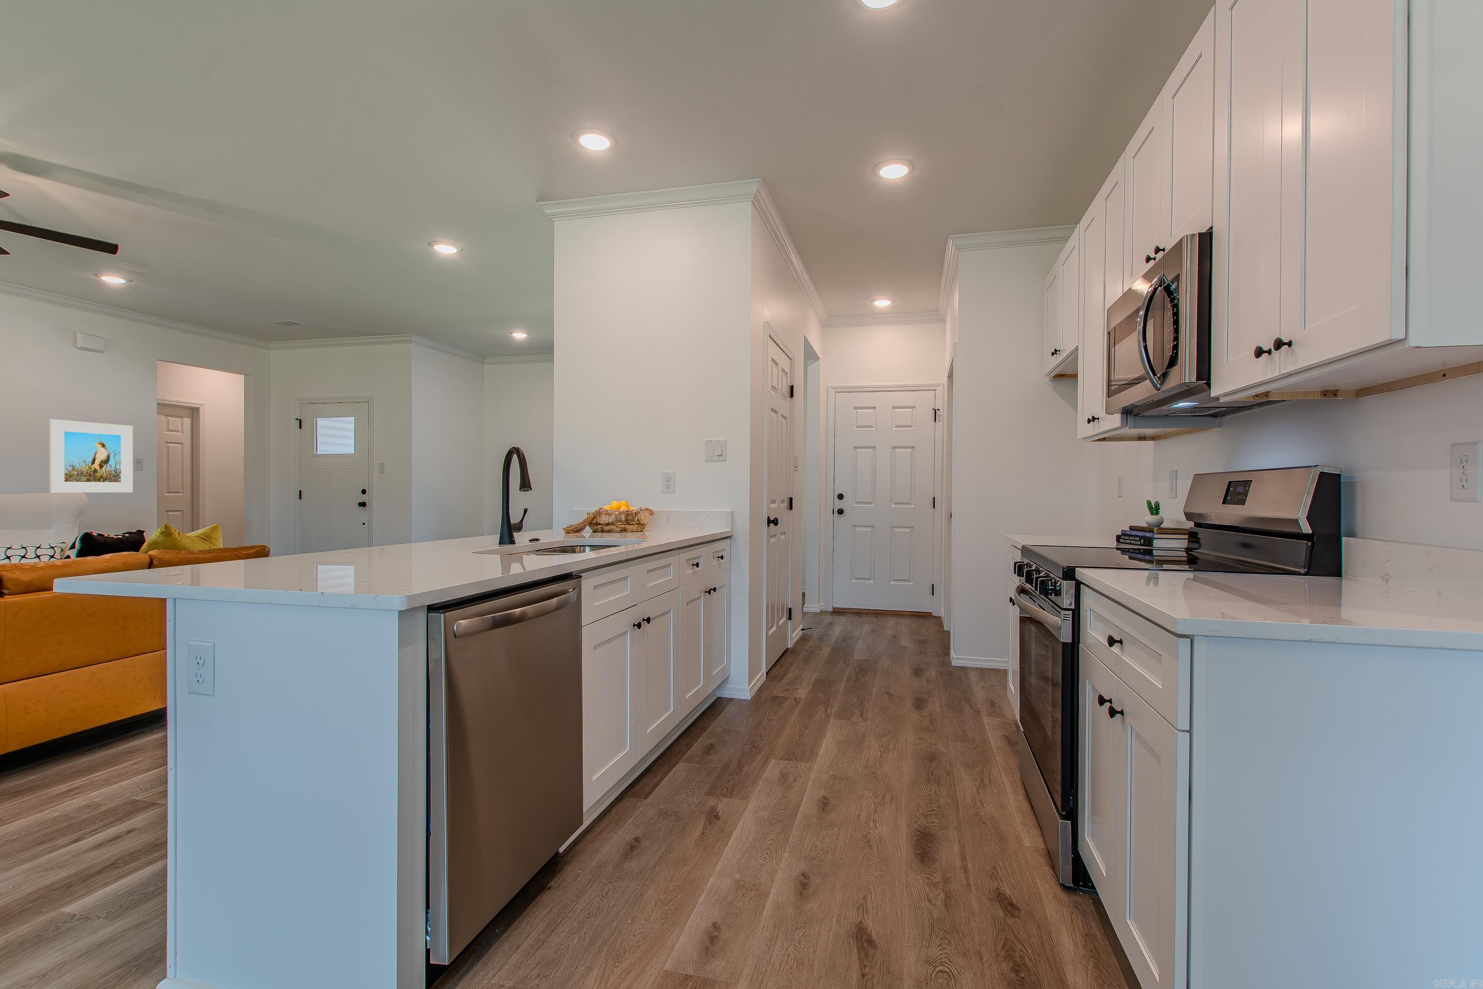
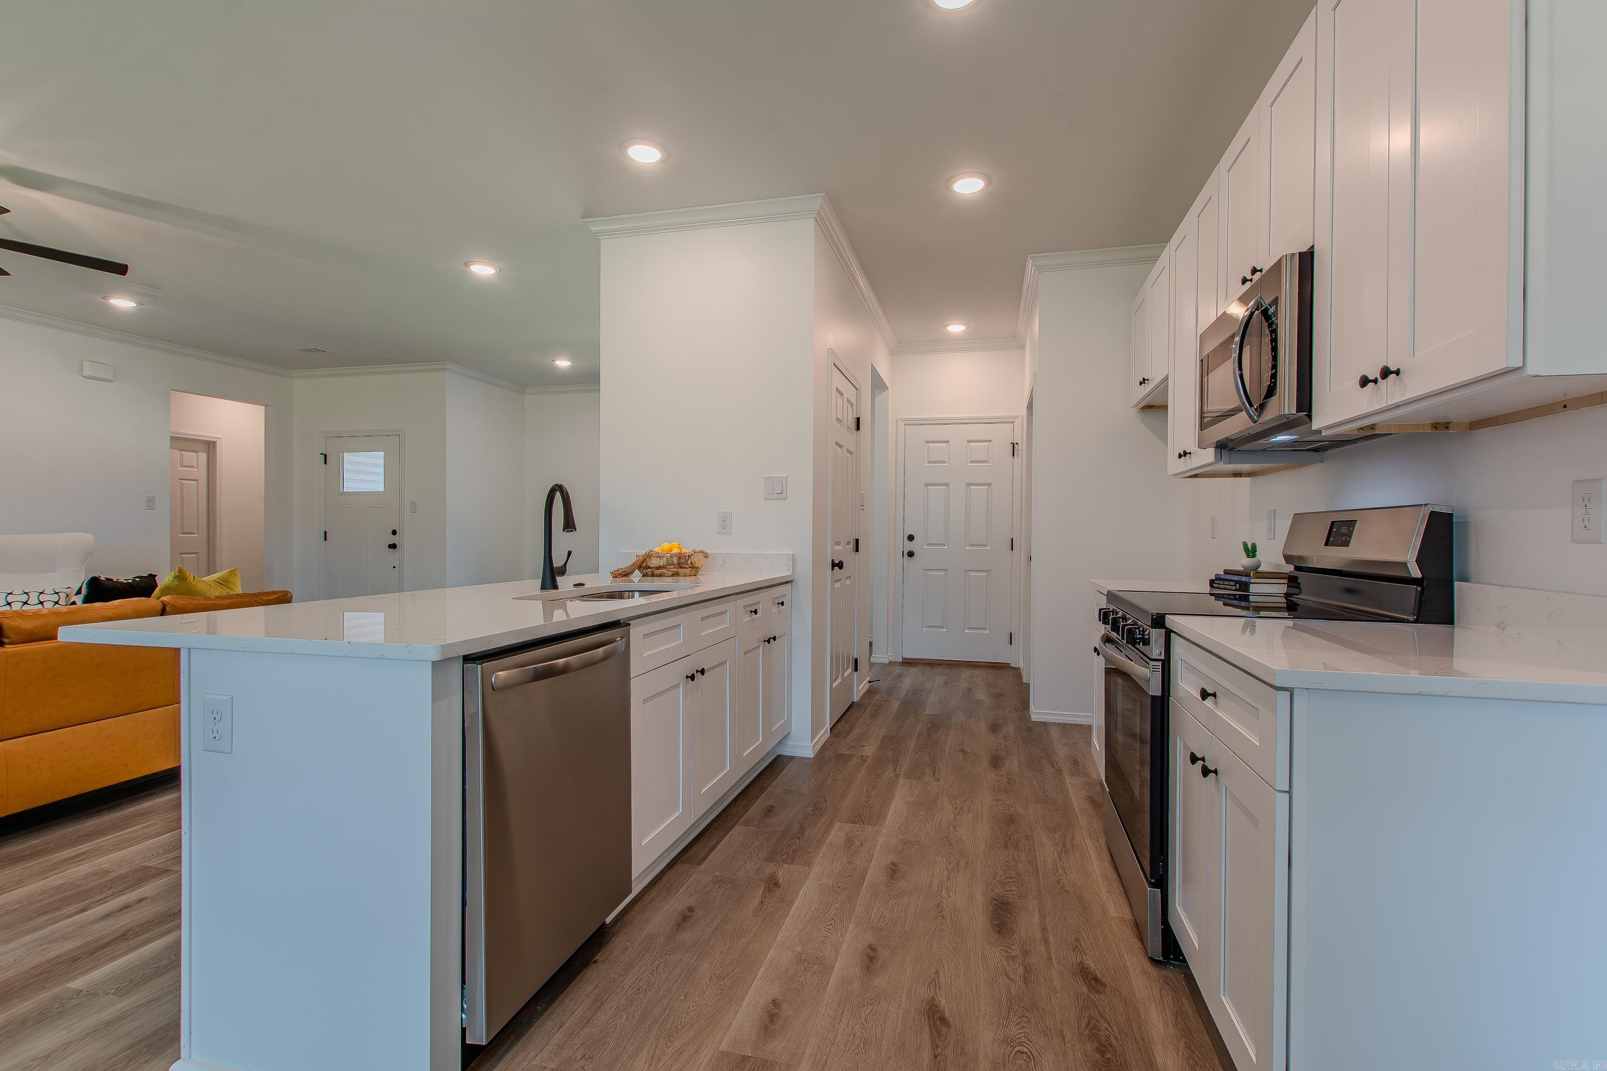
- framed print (93, 457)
